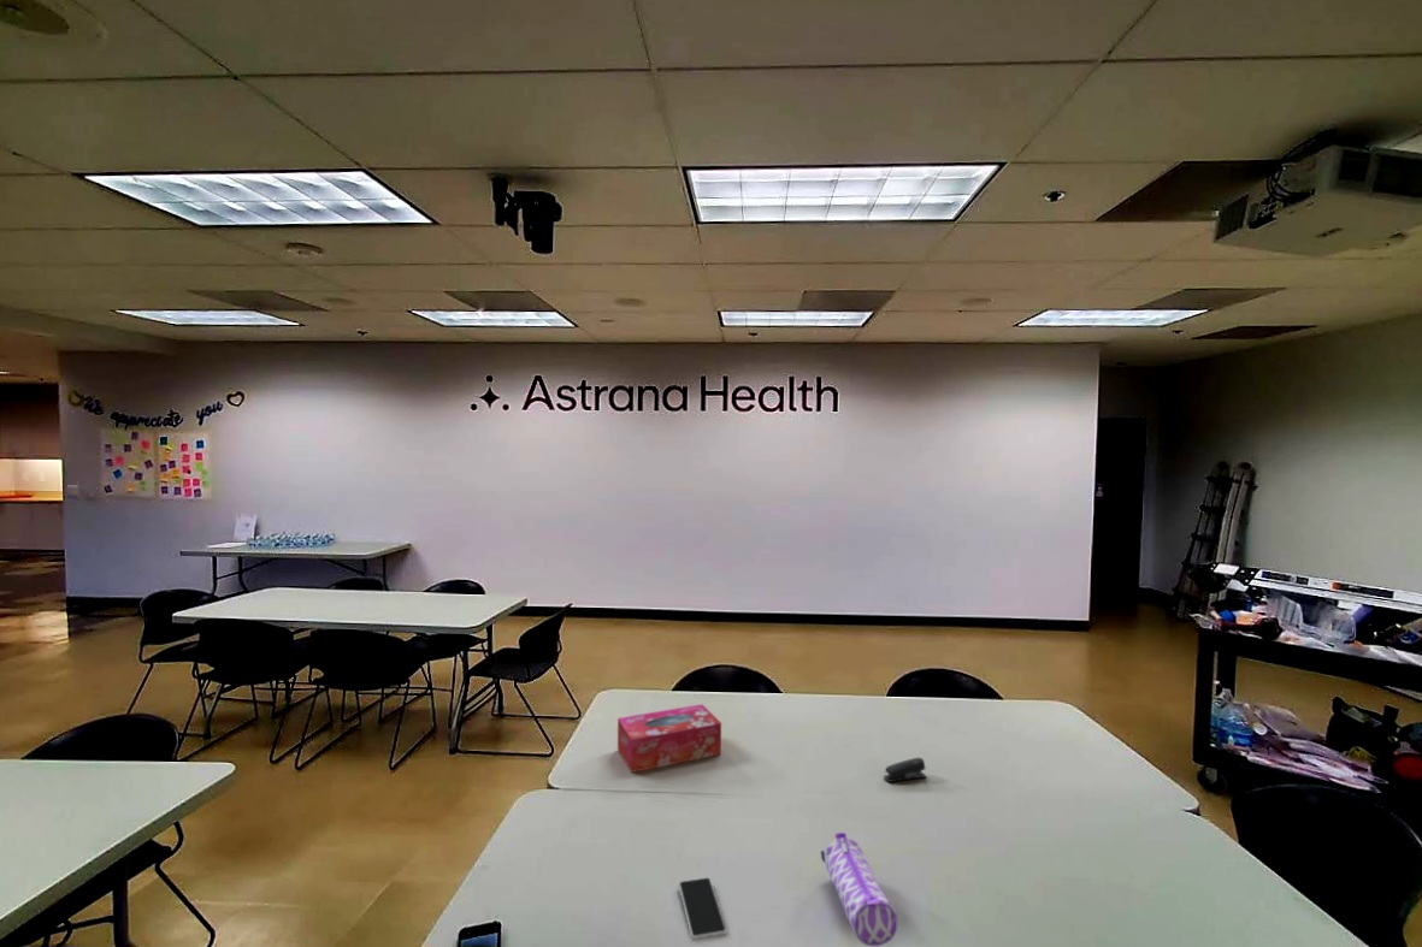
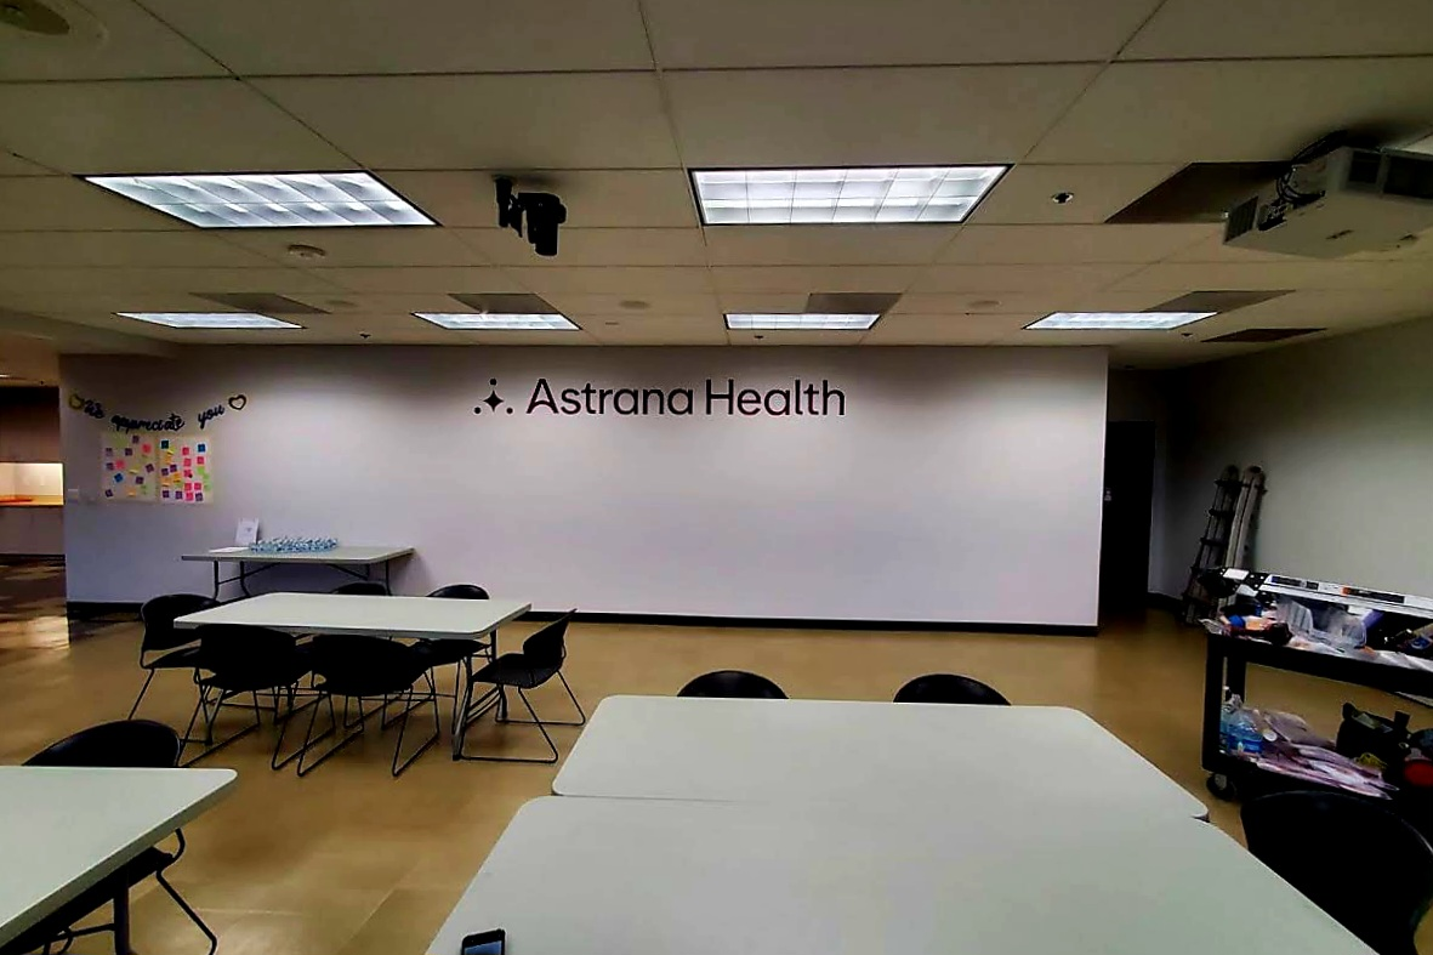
- tissue box (668, 735)
- smartphone (701, 906)
- pencil case (858, 884)
- stapler (904, 769)
